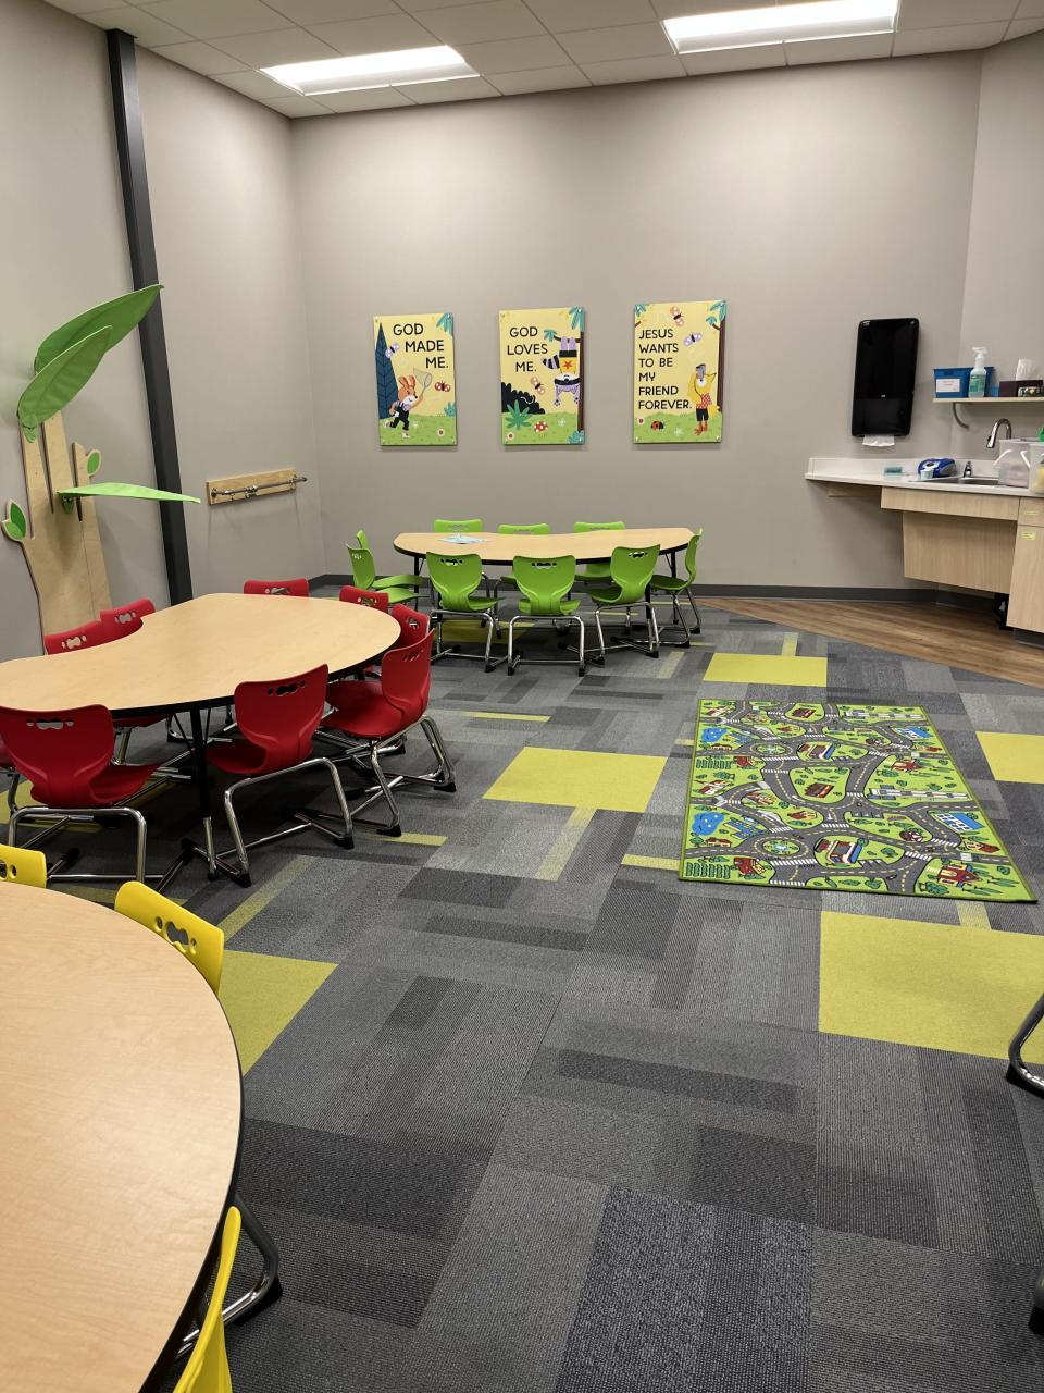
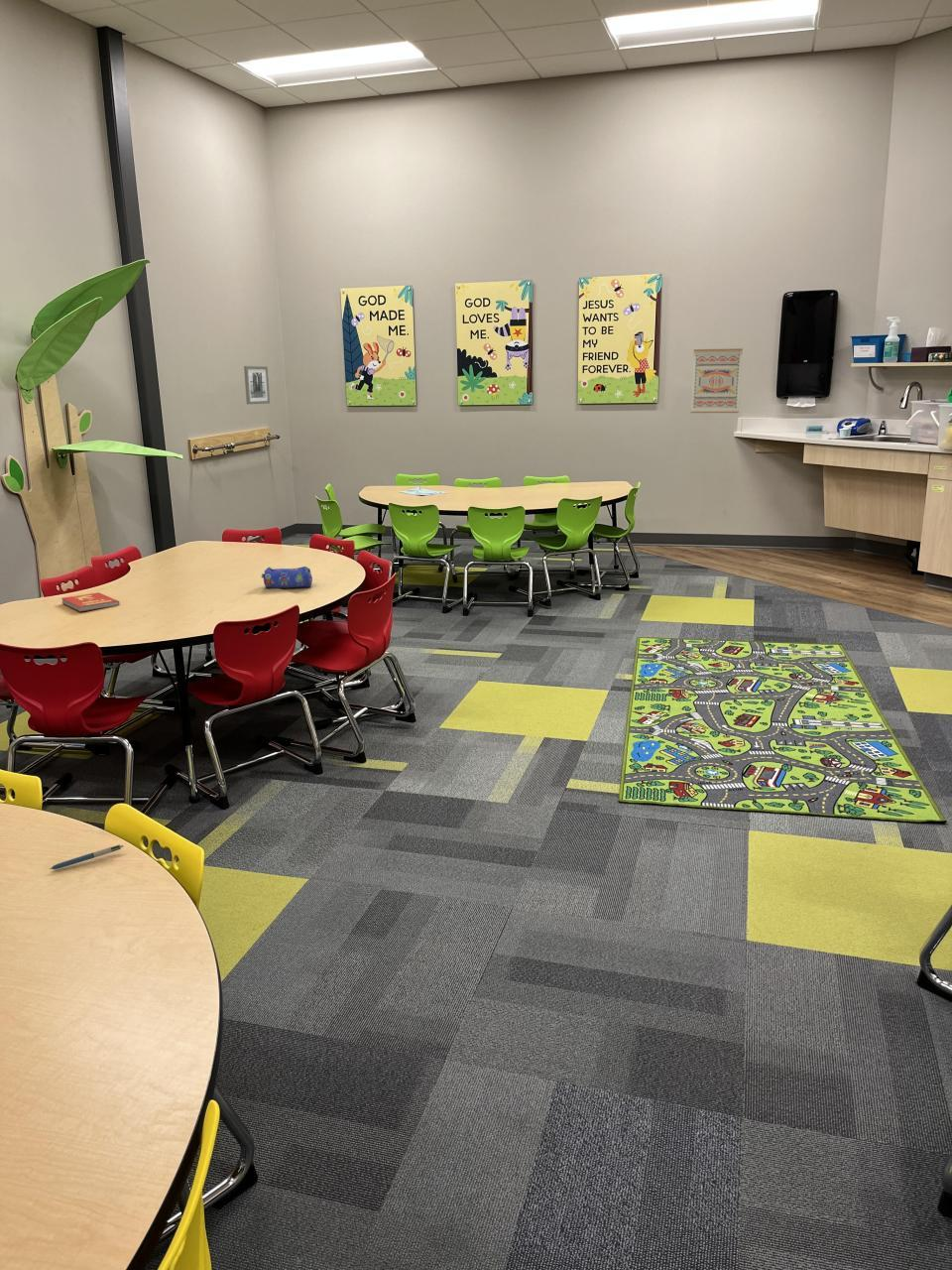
+ pen (86, 856)
+ wall art (257, 385)
+ book (90, 601)
+ pencil case (287, 576)
+ wall art (716, 381)
